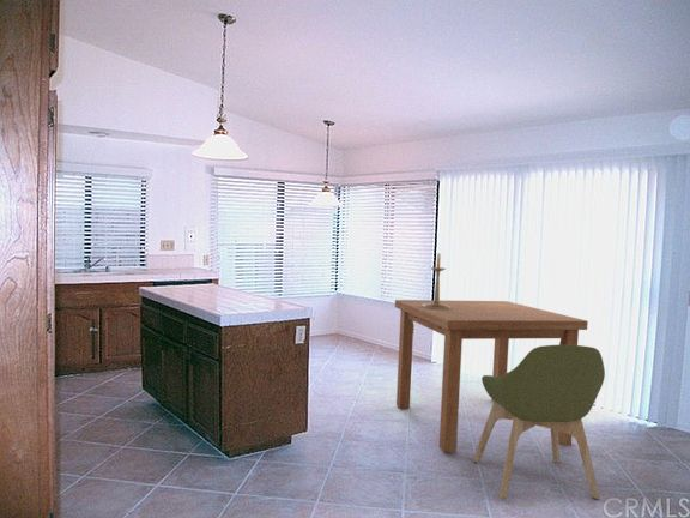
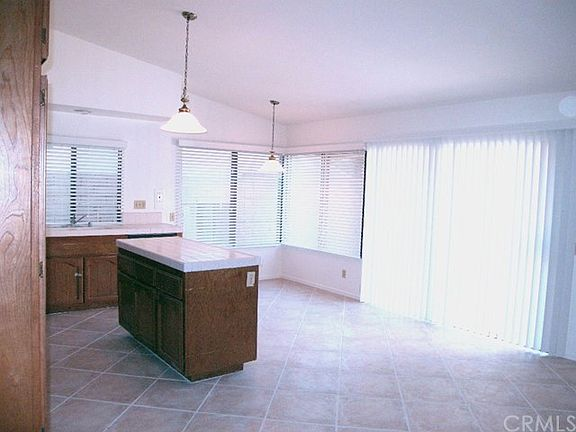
- dining table (492, 372)
- candlestick (437, 276)
- chair (539, 409)
